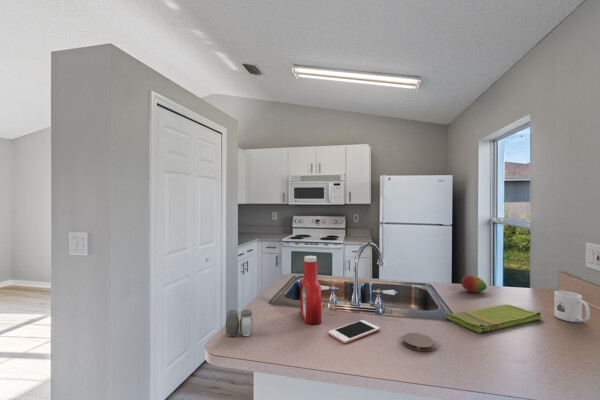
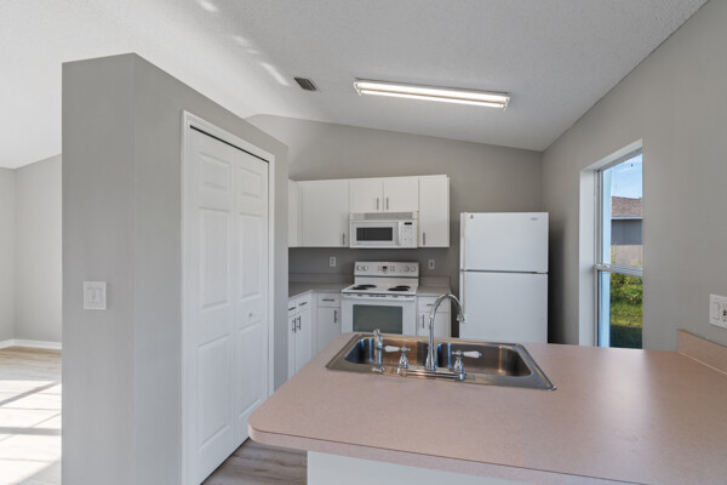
- mug (572, 307)
- salt and pepper shaker (238, 322)
- fruit (473, 283)
- coaster (418, 341)
- soap bottle (310, 287)
- dish towel (493, 315)
- cell phone (354, 330)
